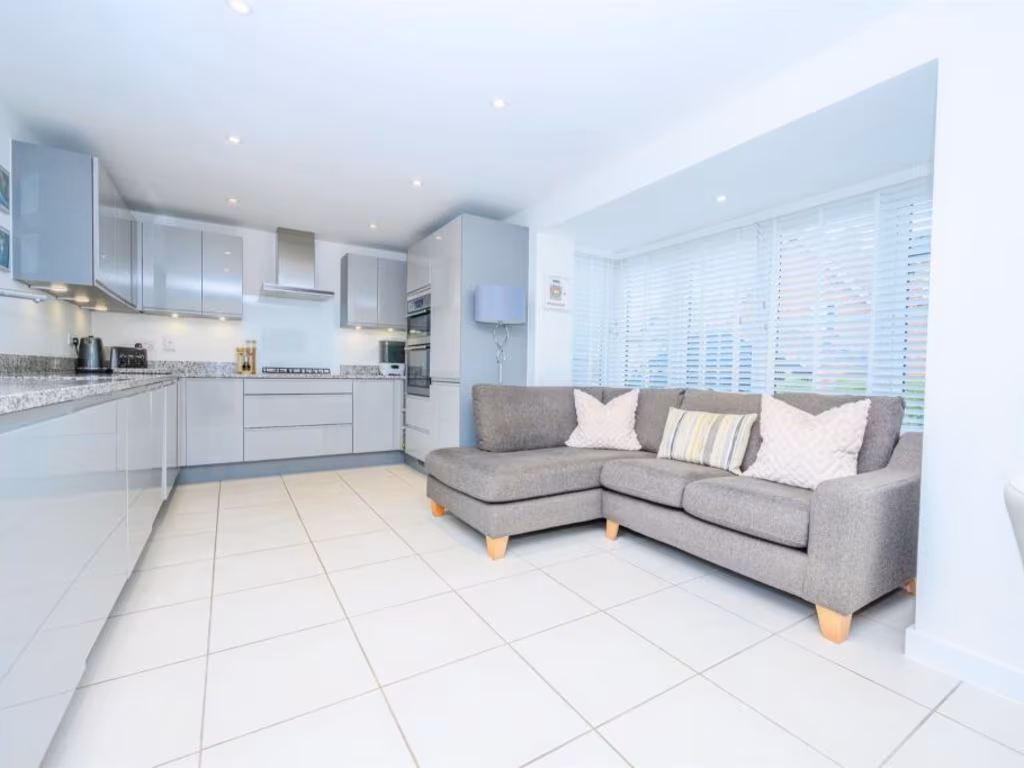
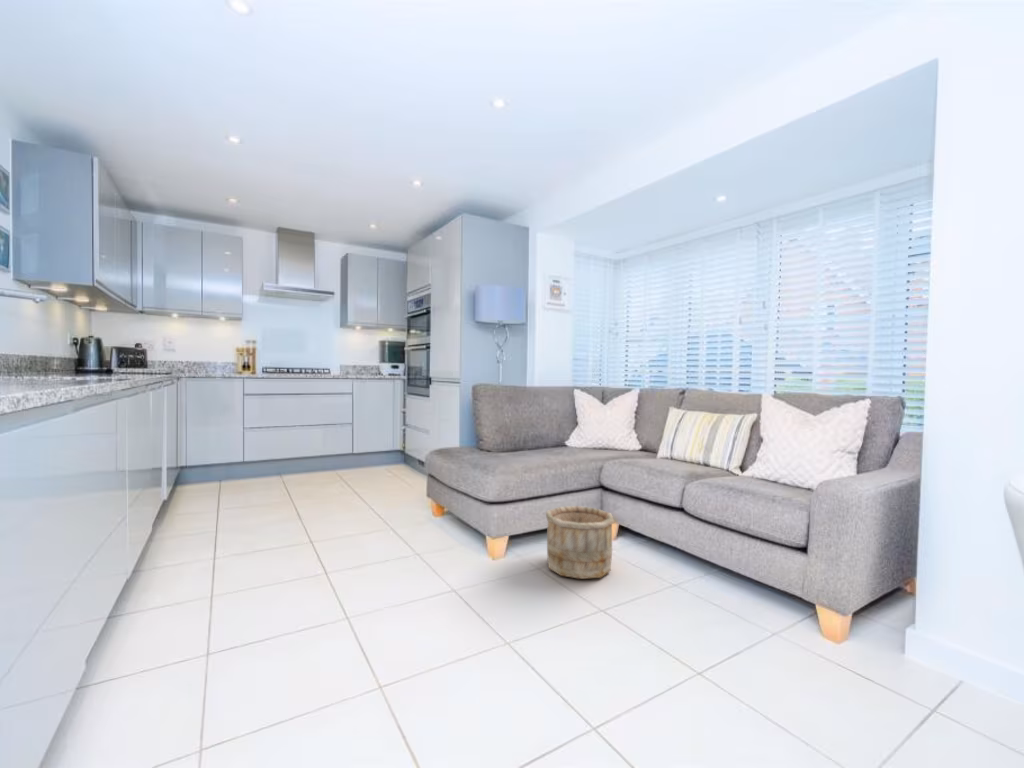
+ wooden bucket (579, 540)
